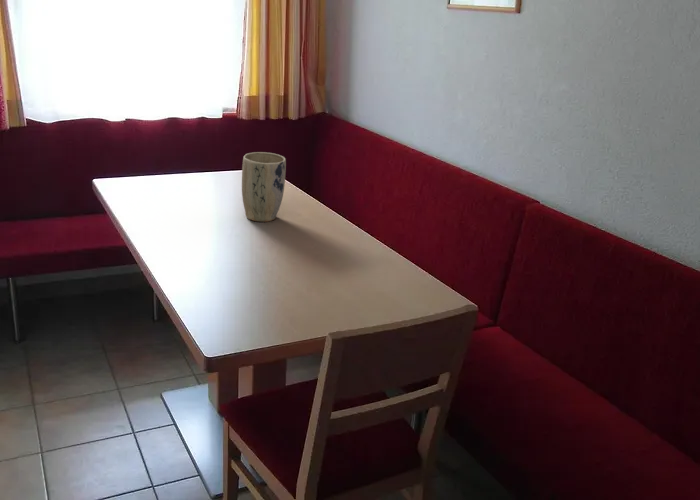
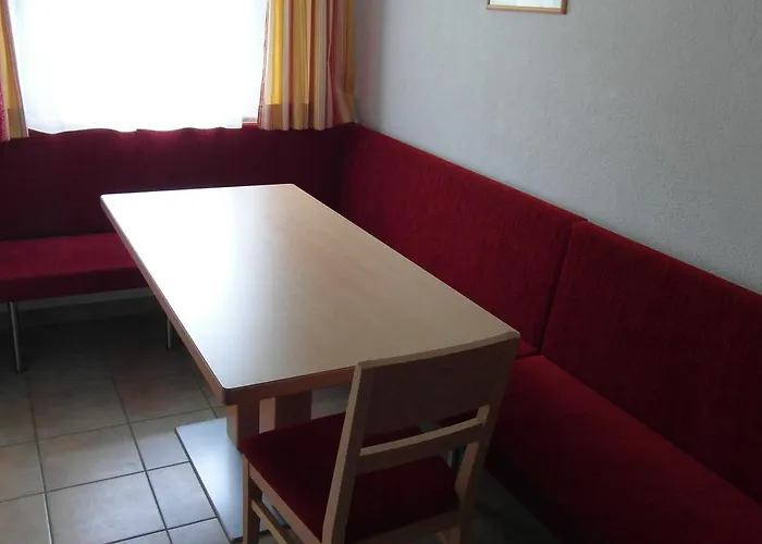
- plant pot (263, 187)
